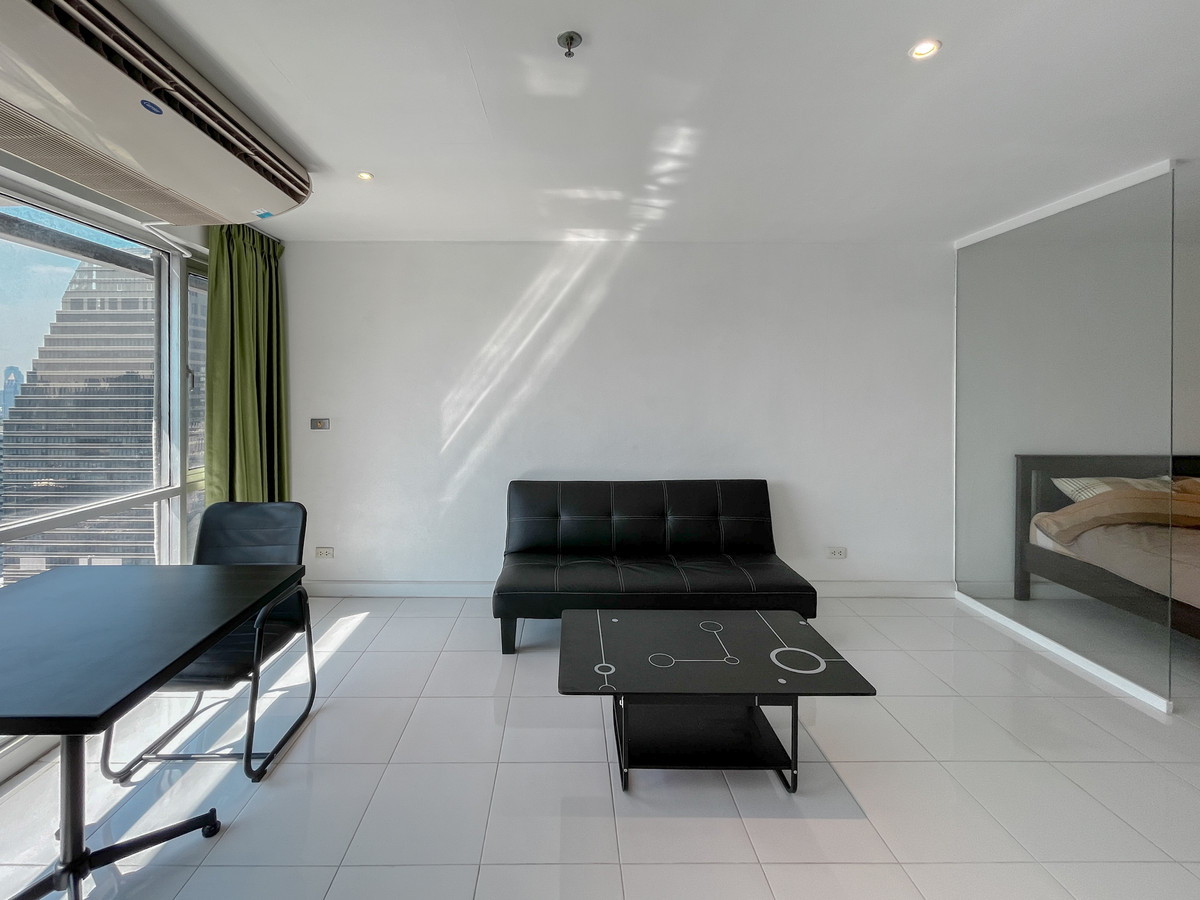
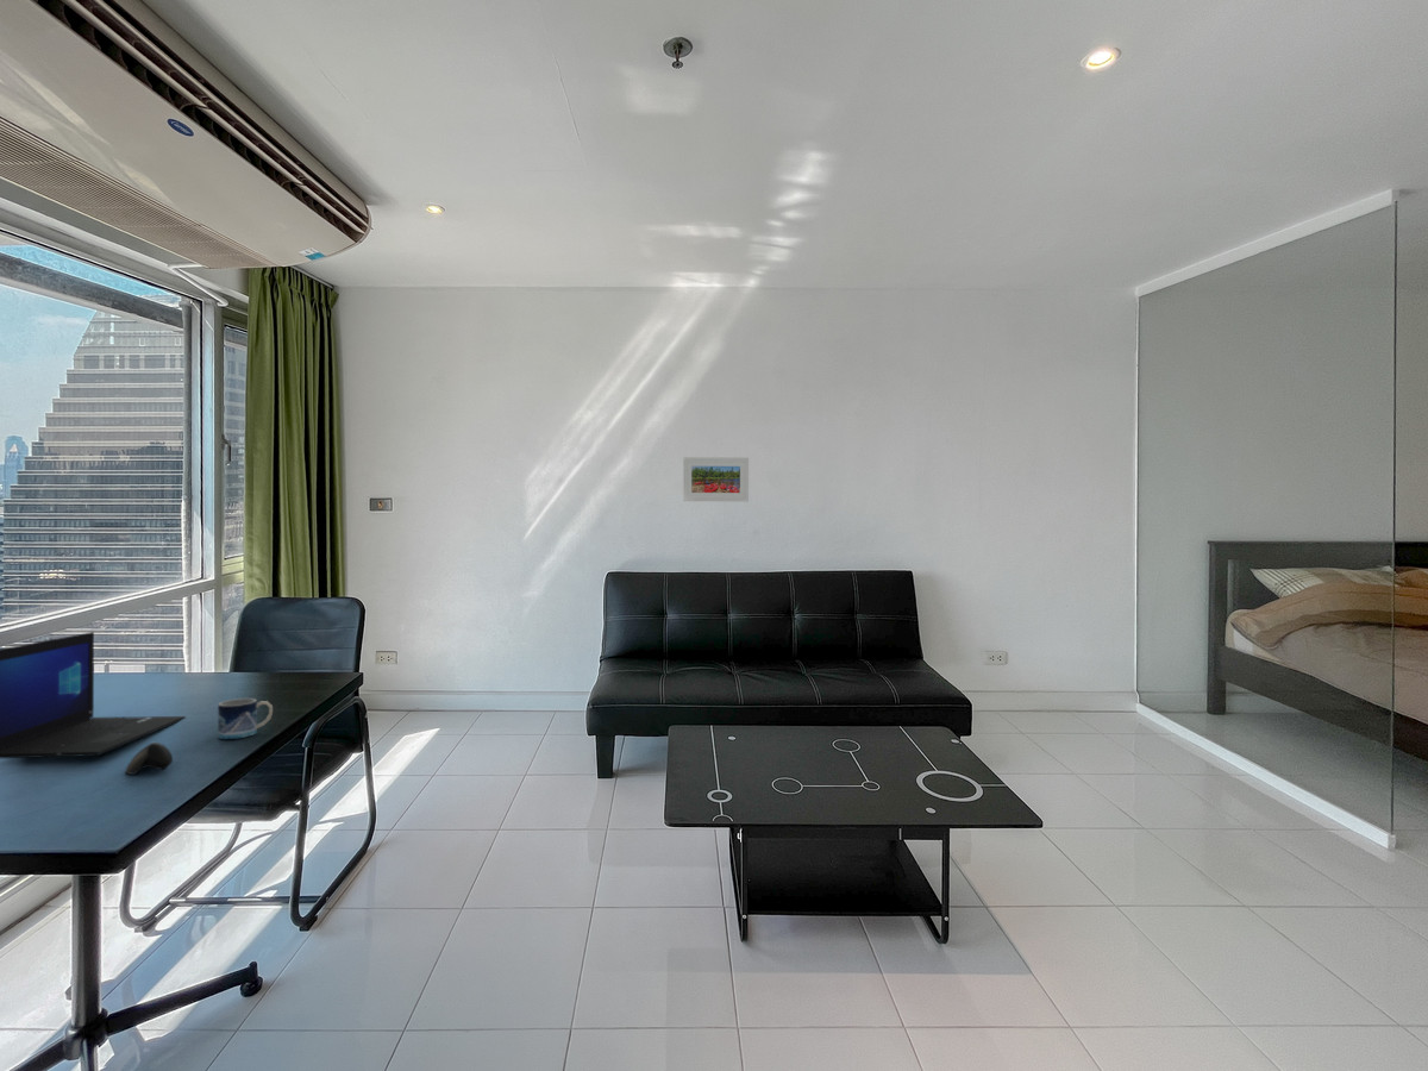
+ computer mouse (150, 756)
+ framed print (715, 478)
+ mug (245, 716)
+ laptop (93, 689)
